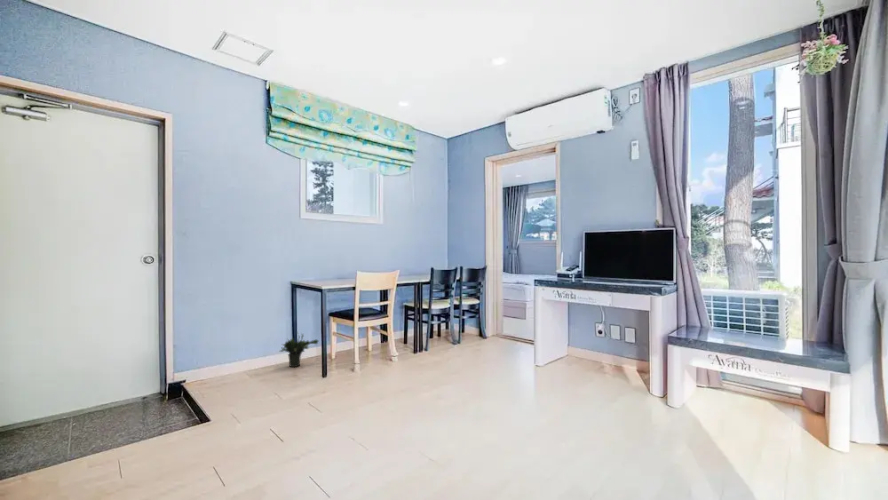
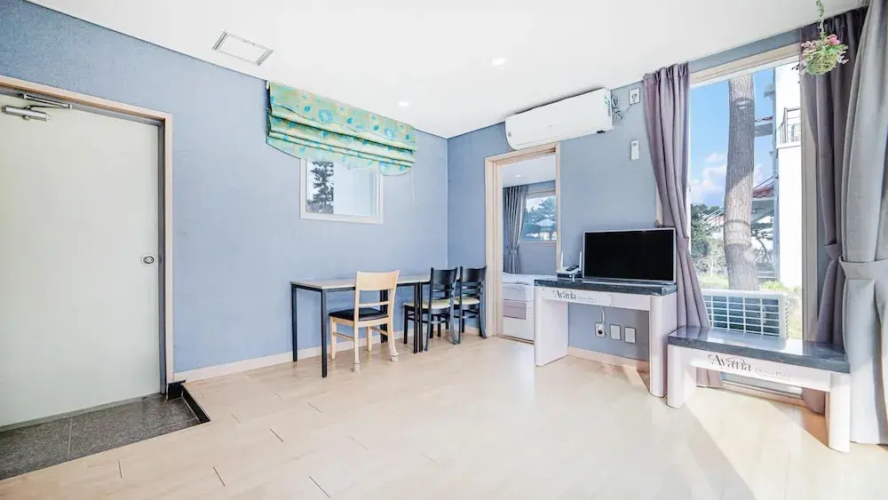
- potted plant (300, 347)
